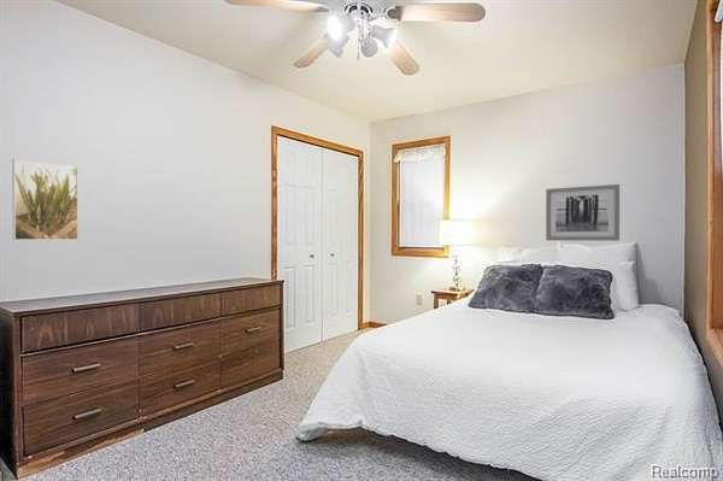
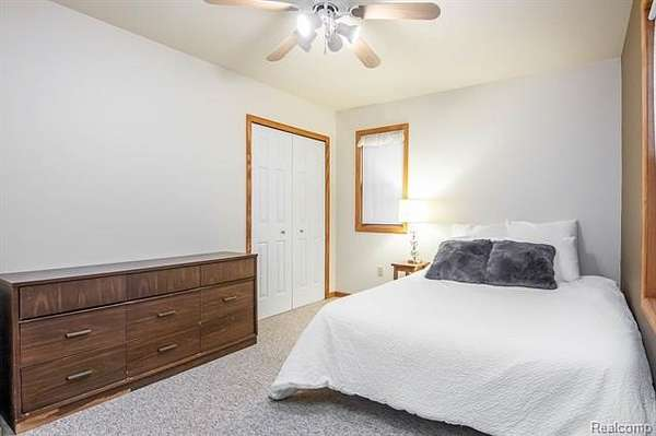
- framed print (46, 201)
- wall art (581, 213)
